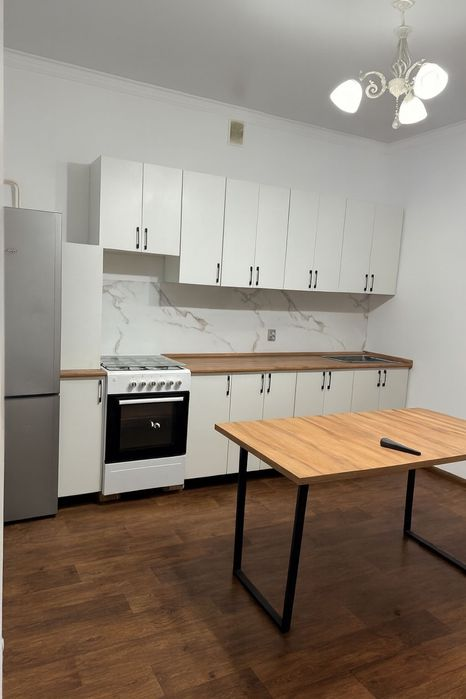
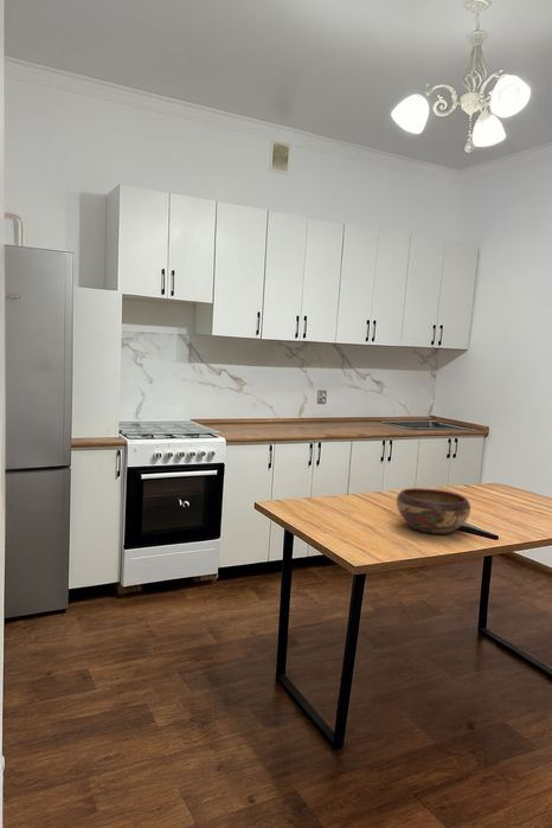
+ decorative bowl (431, 512)
